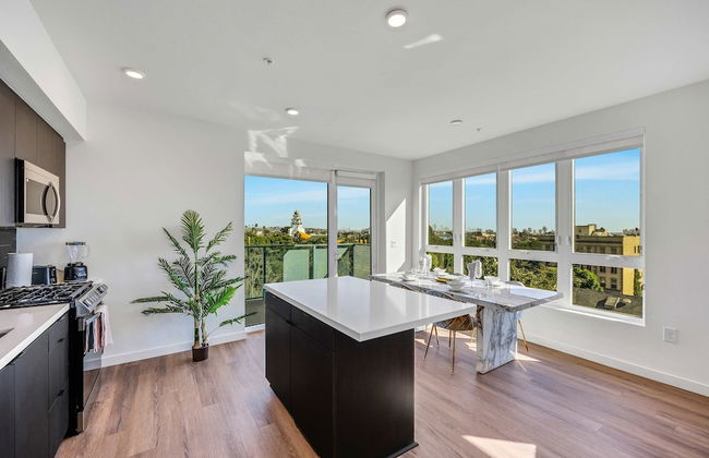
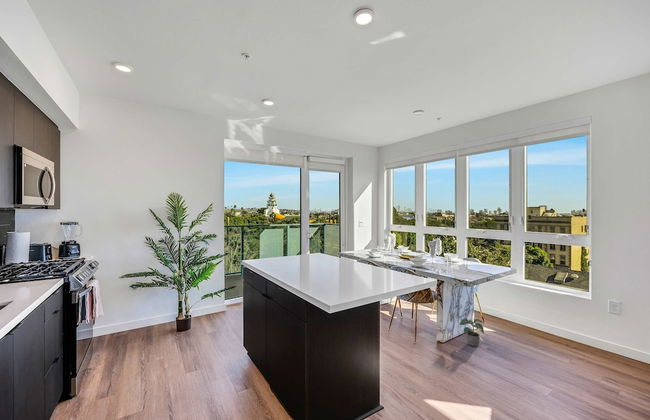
+ potted plant (472, 331)
